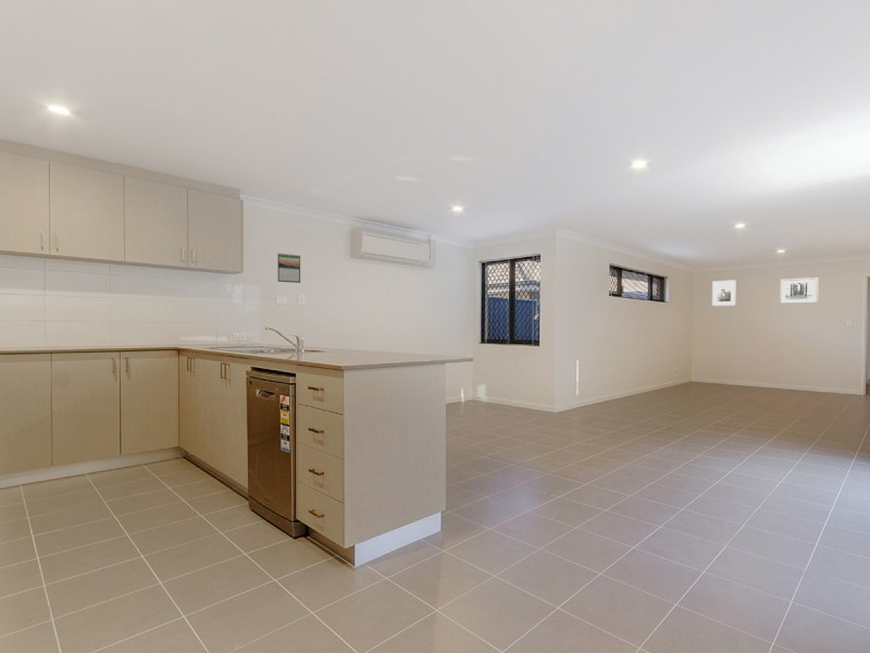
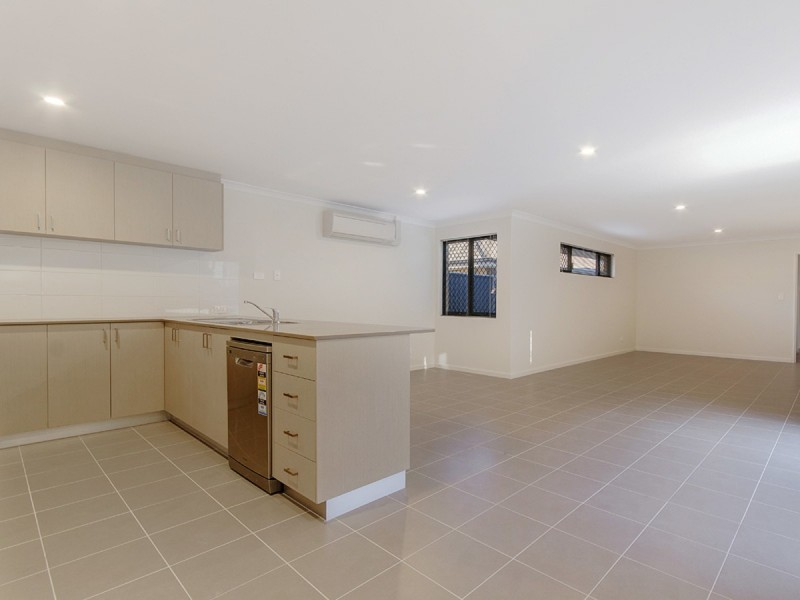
- wall art (798, 291)
- calendar (288, 268)
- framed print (723, 293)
